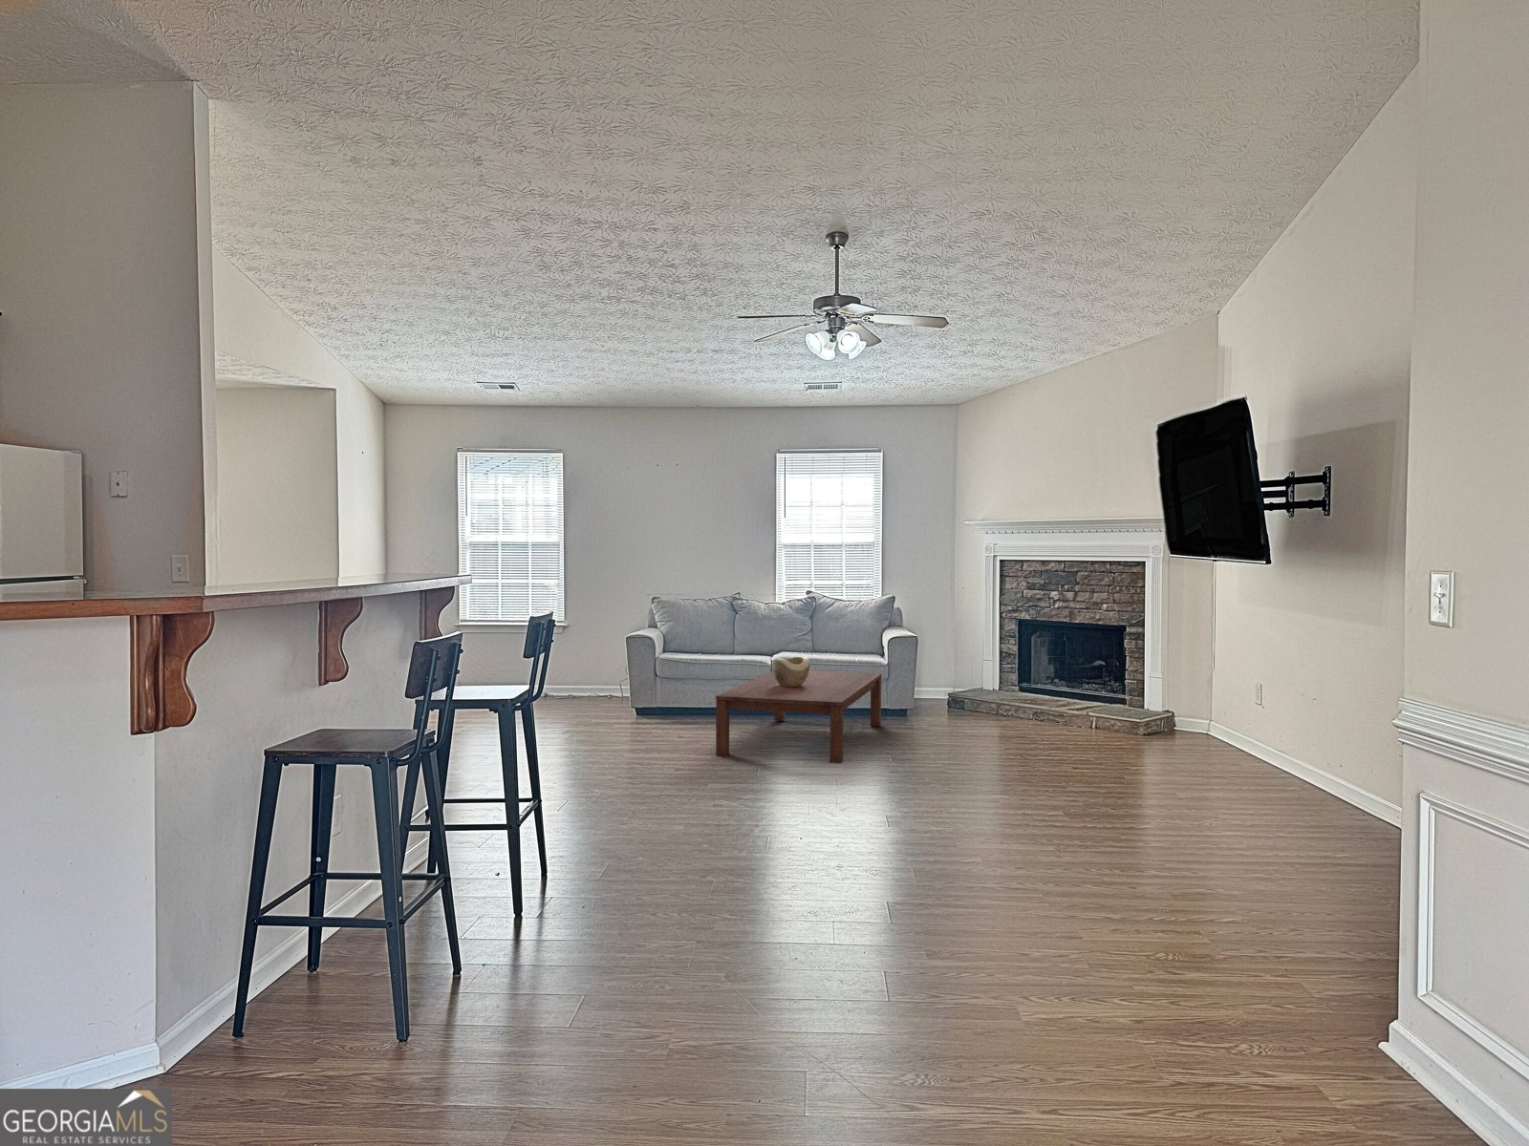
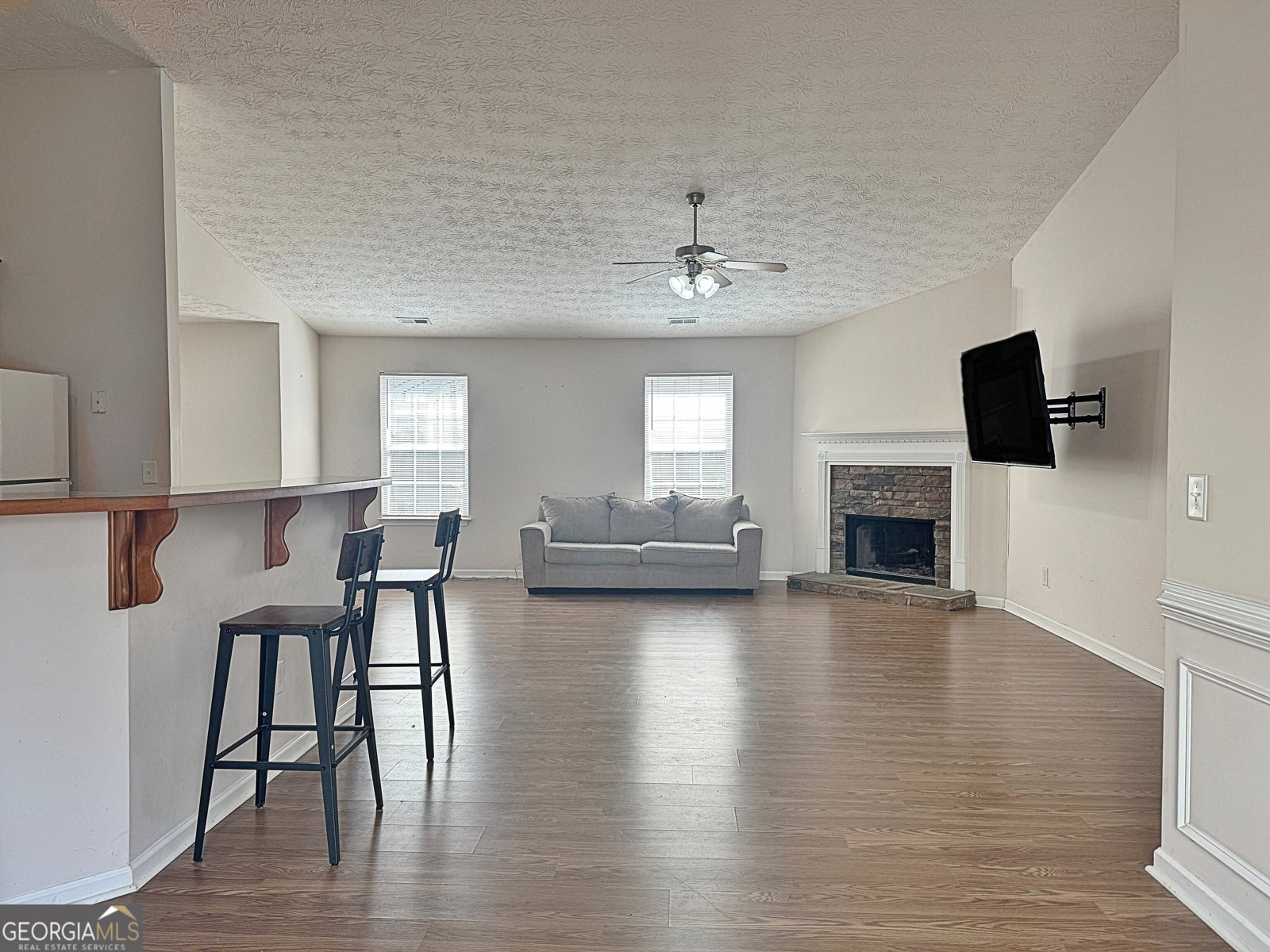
- coffee table (804, 711)
- decorative bowl (790, 671)
